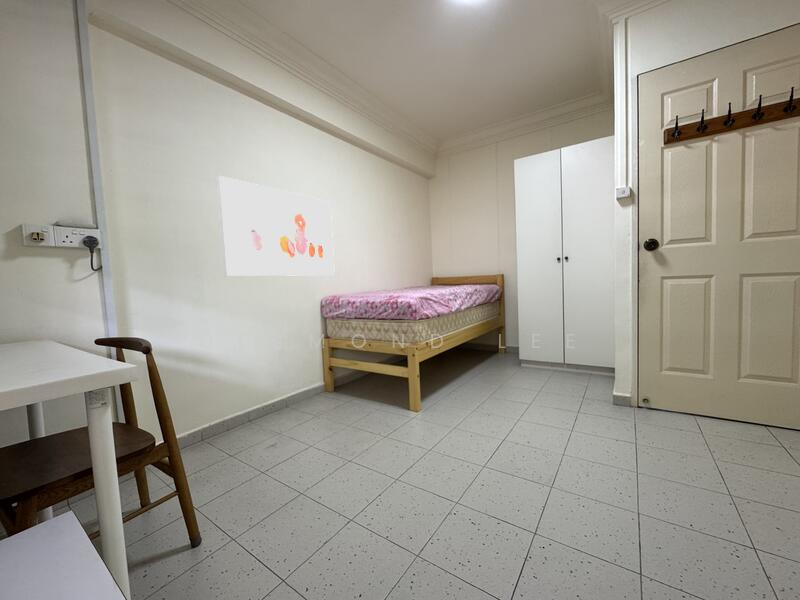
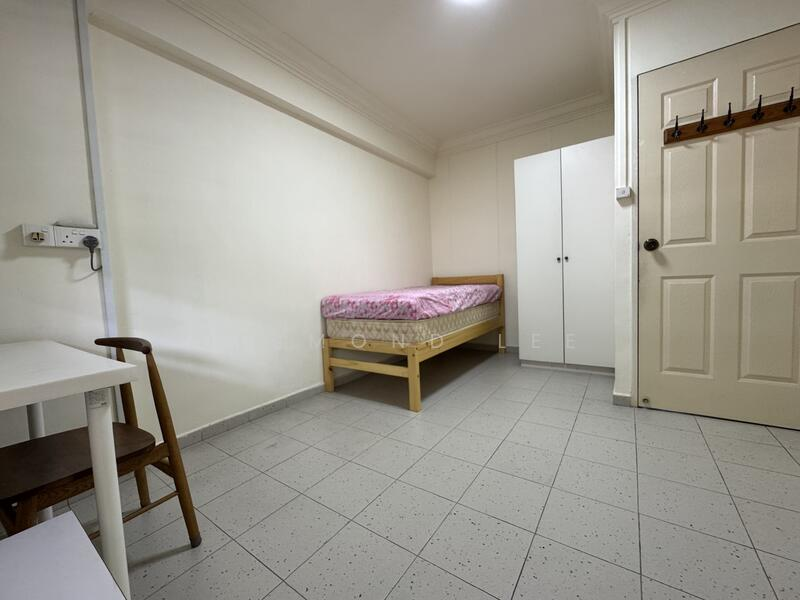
- wall art (284, 233)
